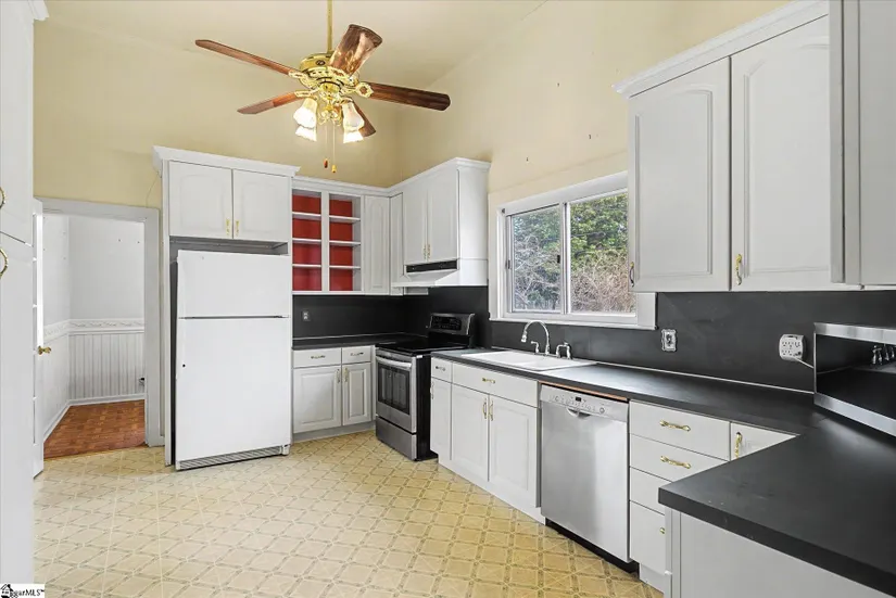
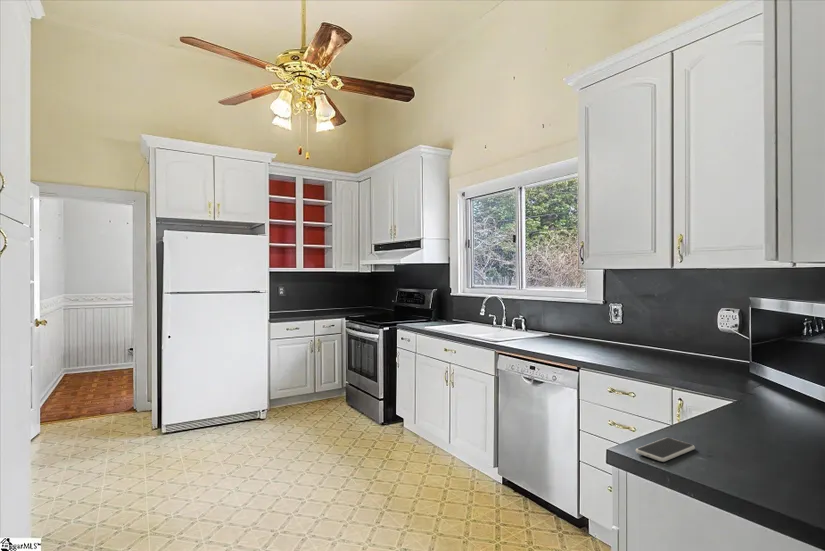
+ smartphone (665, 448)
